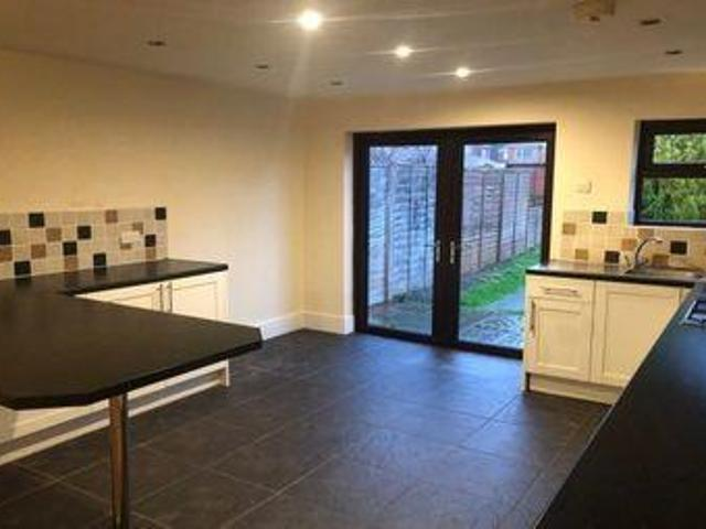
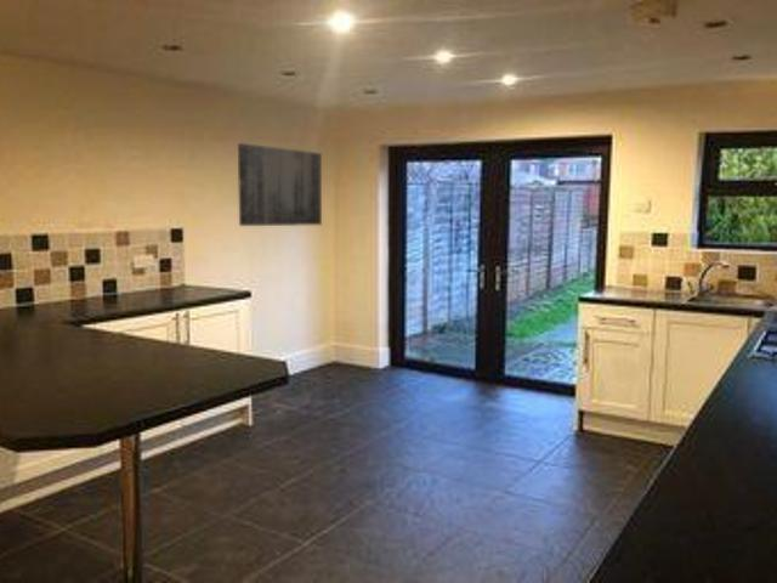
+ wall art (283, 187)
